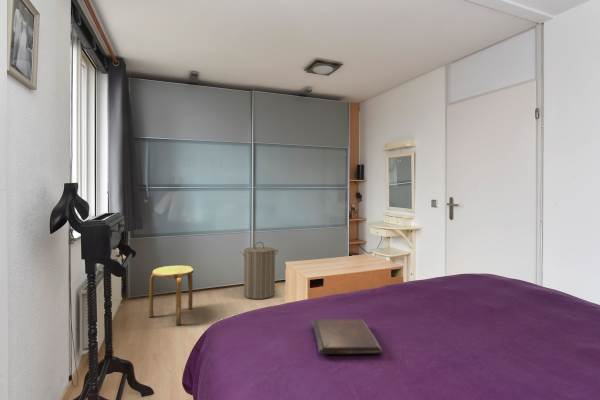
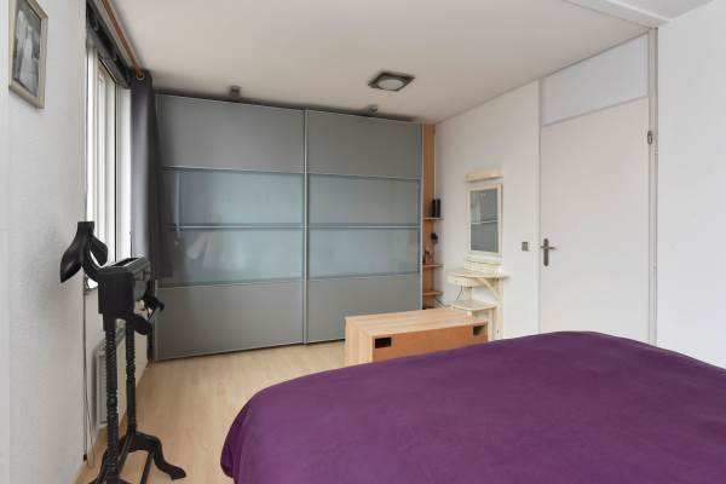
- book (343, 334)
- laundry hamper (259, 268)
- stool (176, 292)
